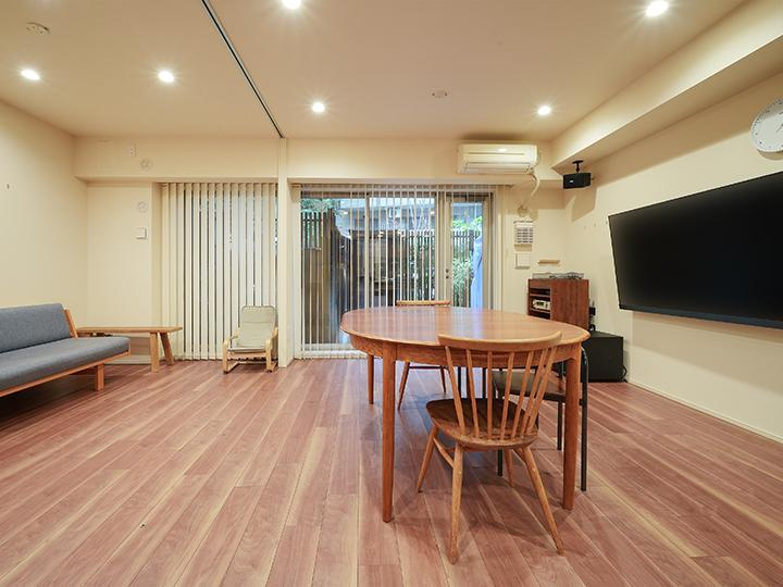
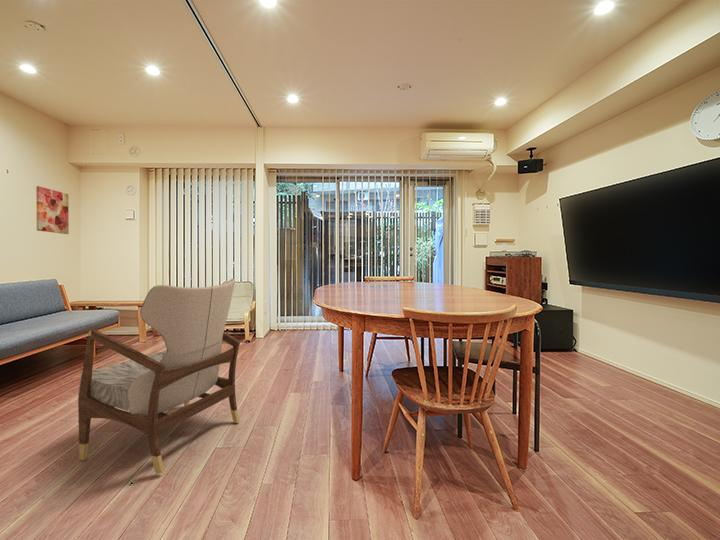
+ wall art (53, 211)
+ armchair (169, 358)
